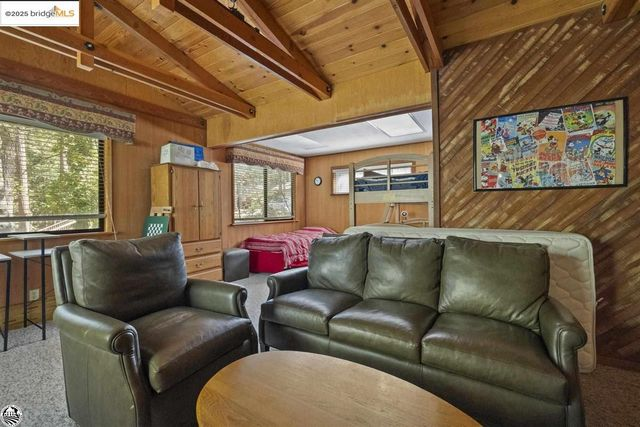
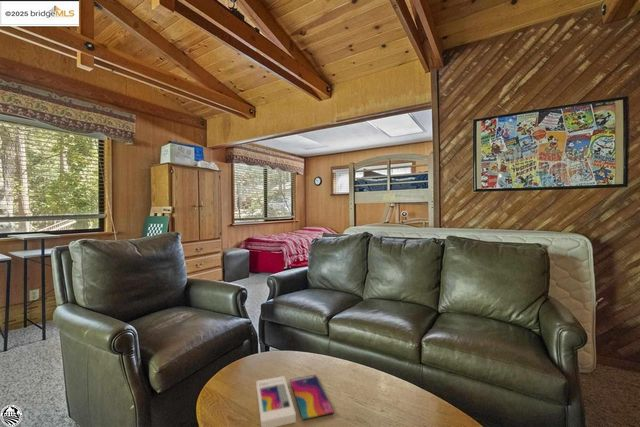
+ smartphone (290, 396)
